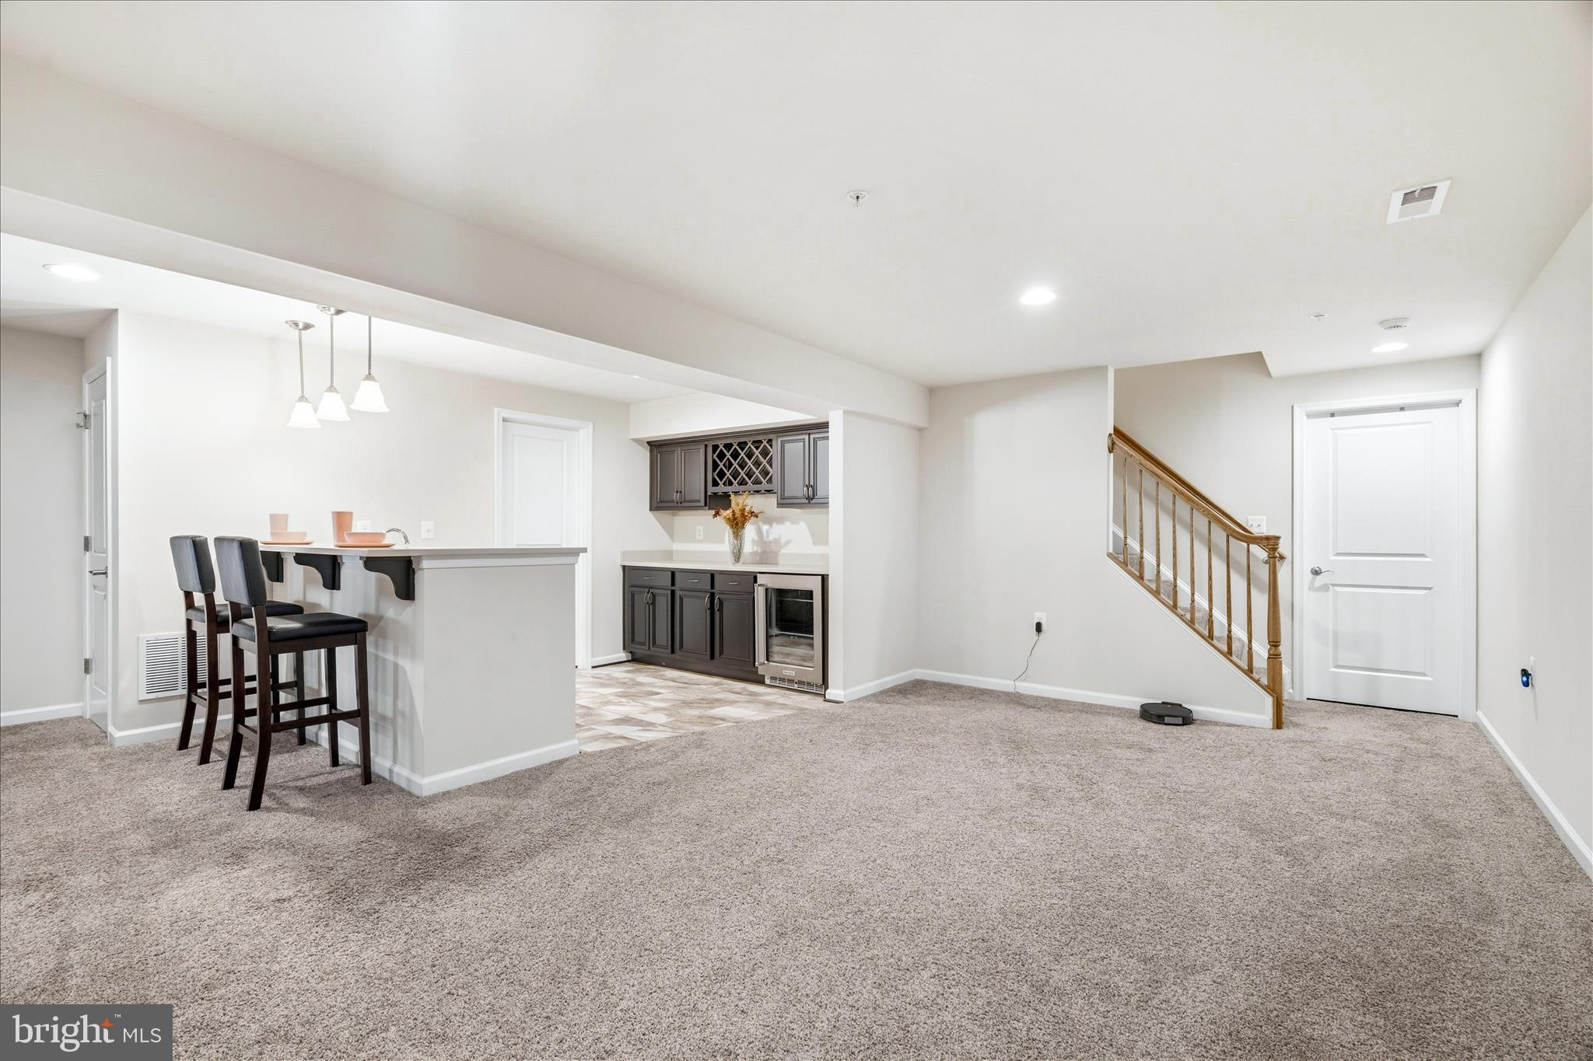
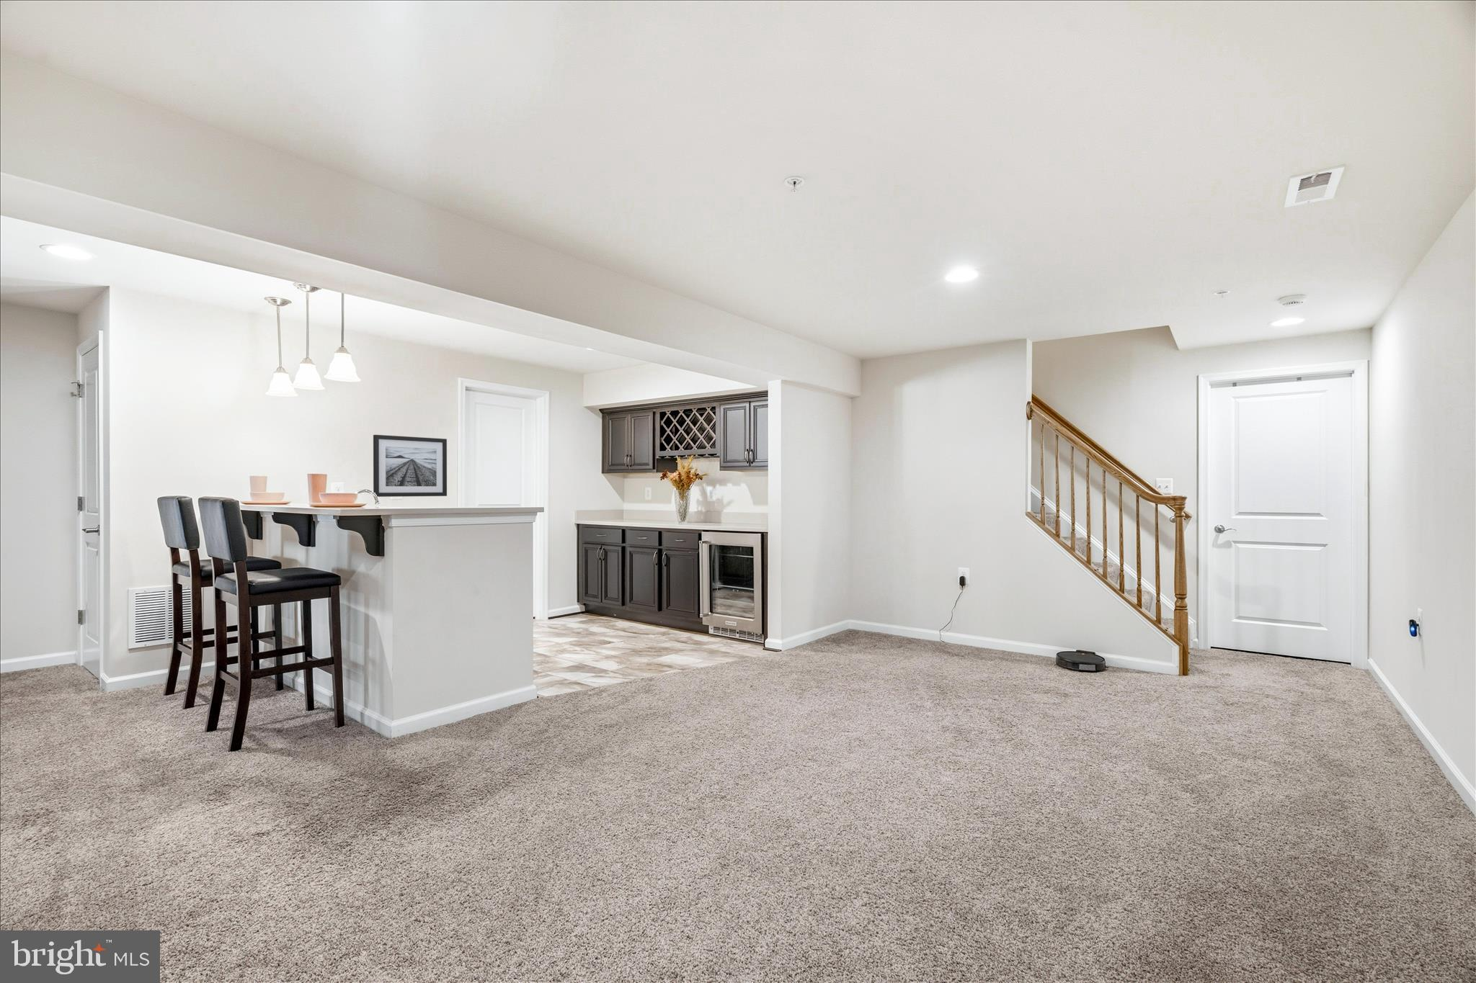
+ wall art (412, 466)
